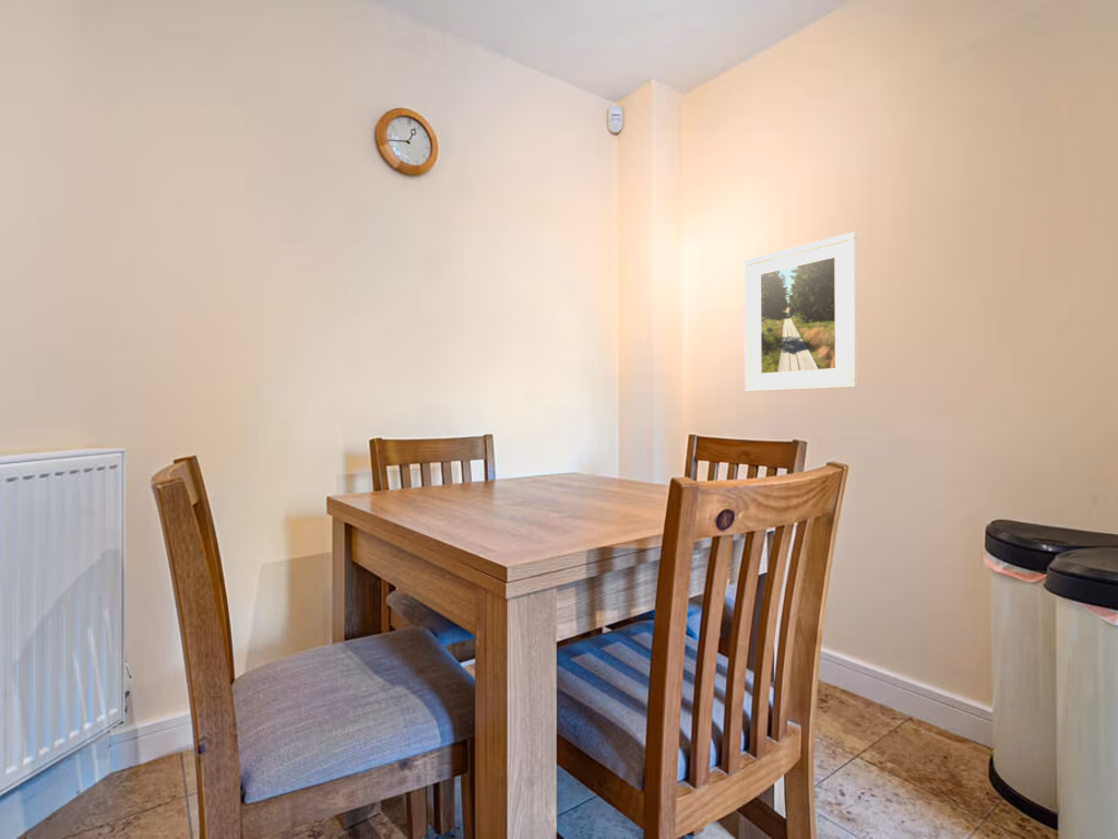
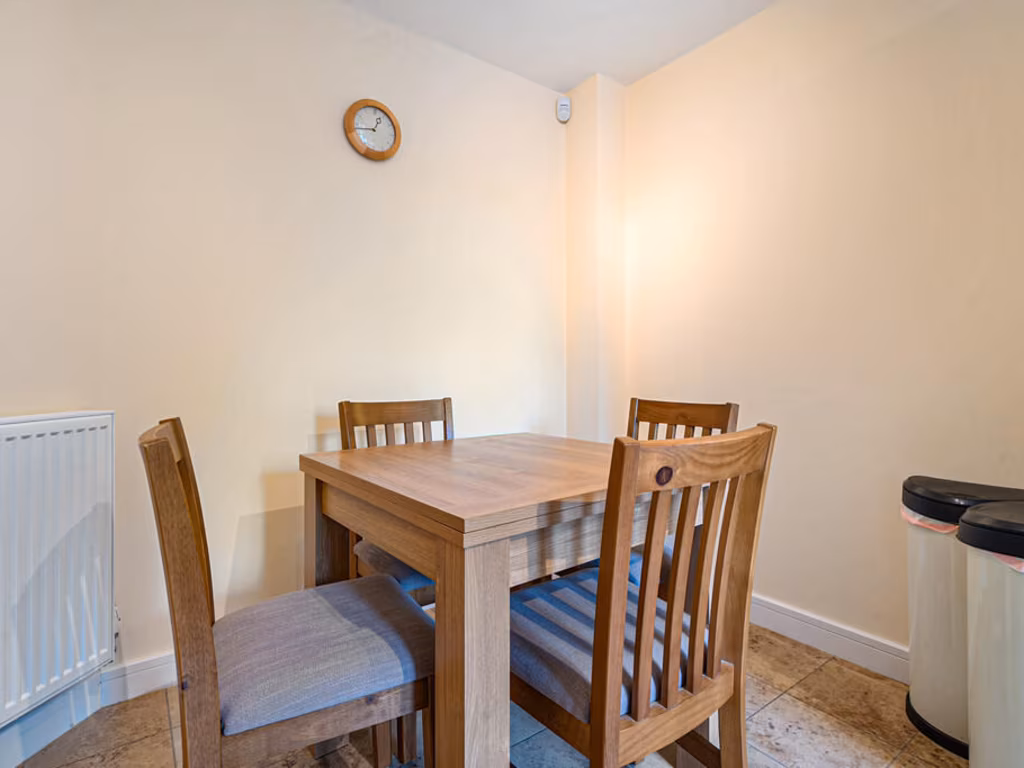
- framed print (796, 318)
